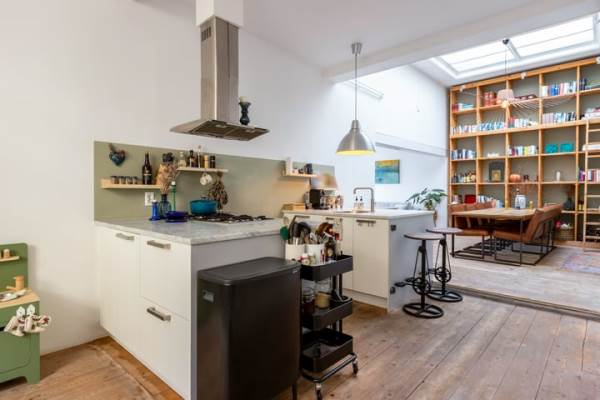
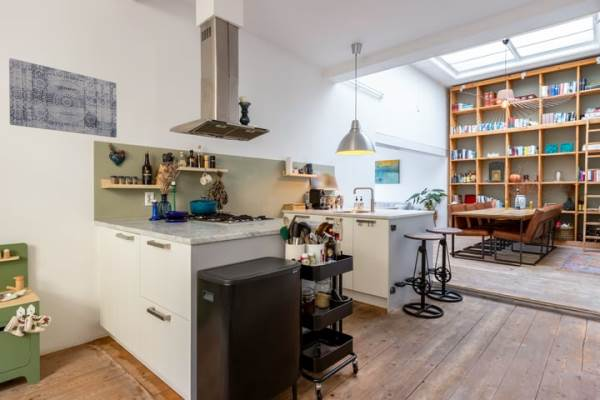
+ wall art (68, 101)
